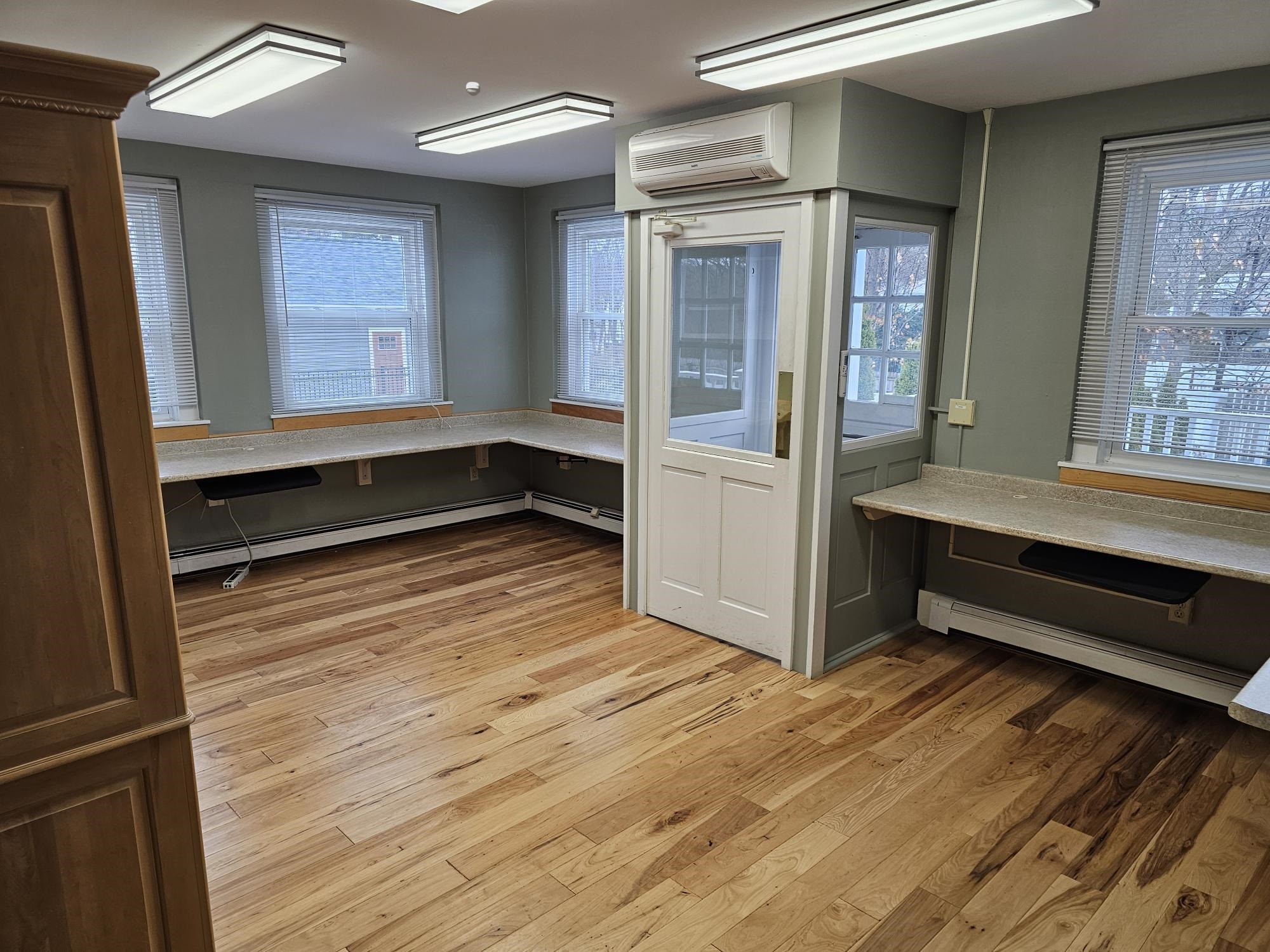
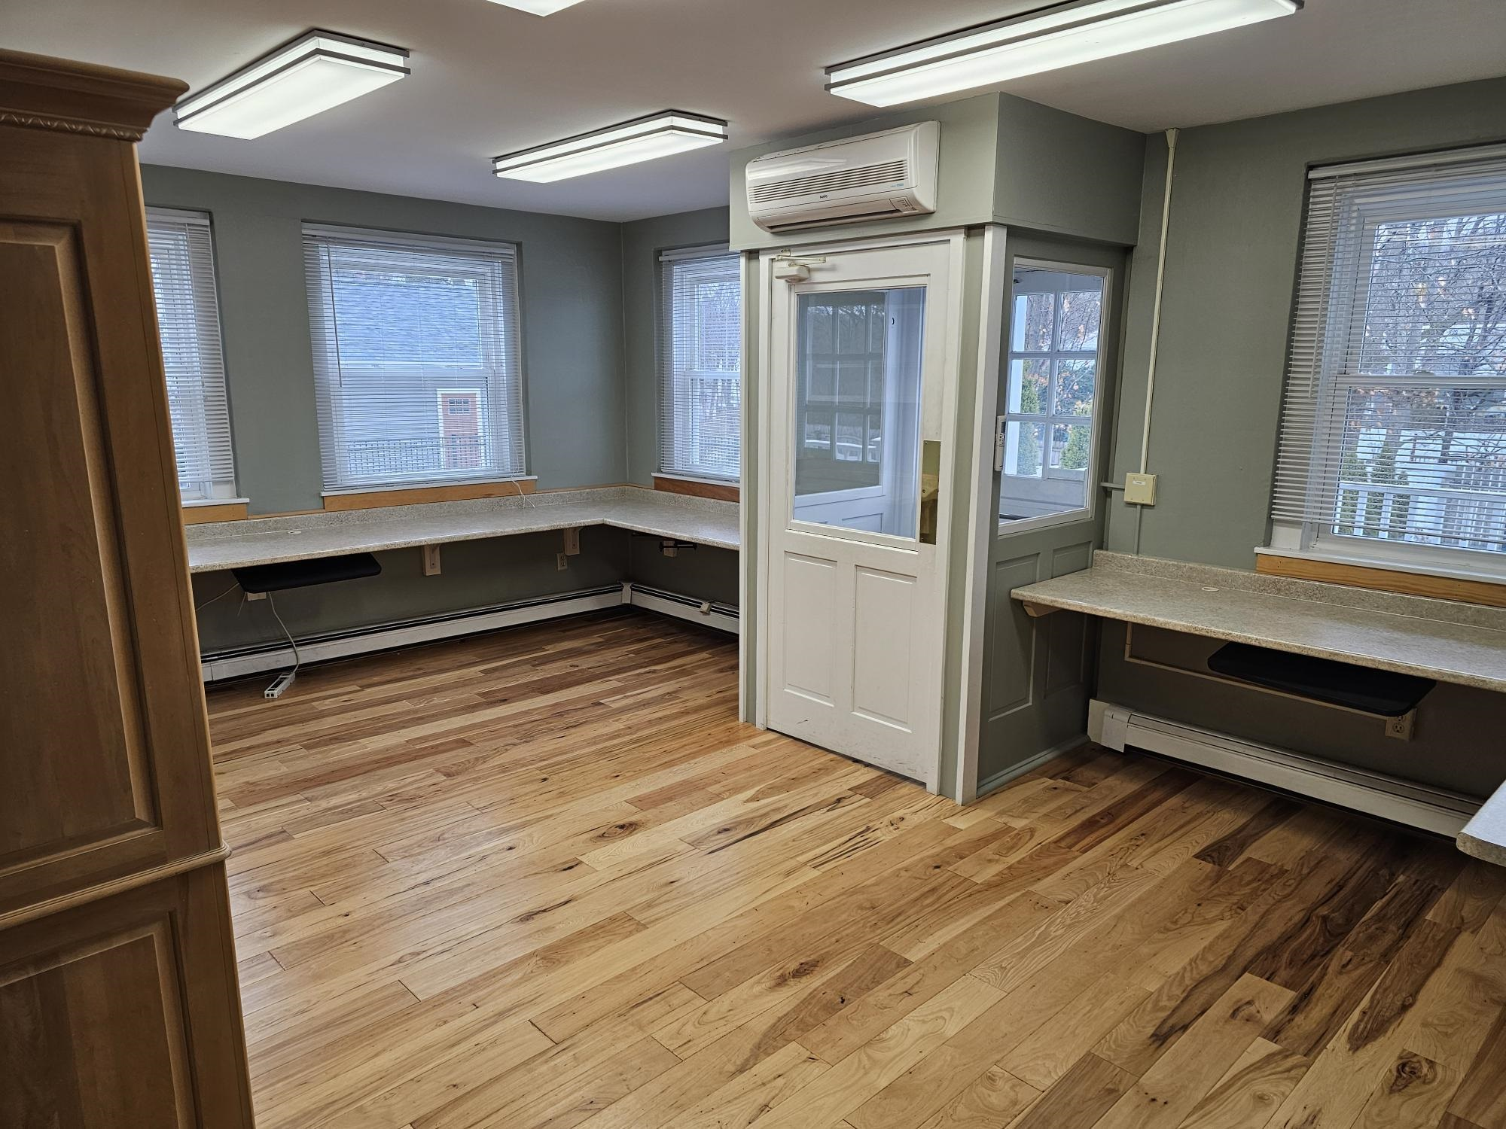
- smoke detector (473, 89)
